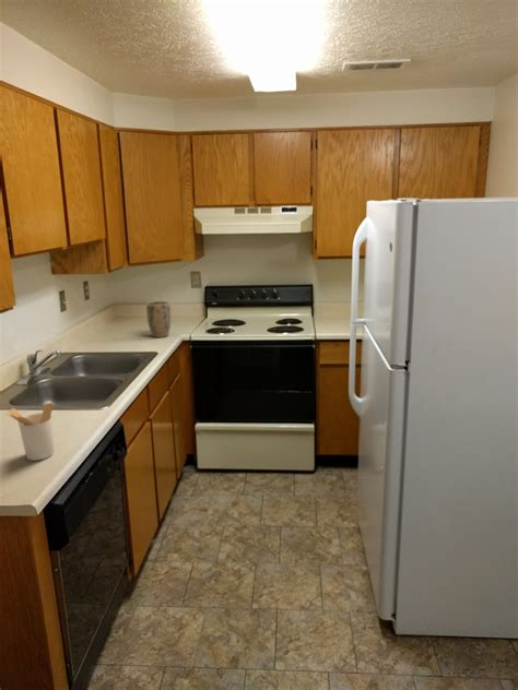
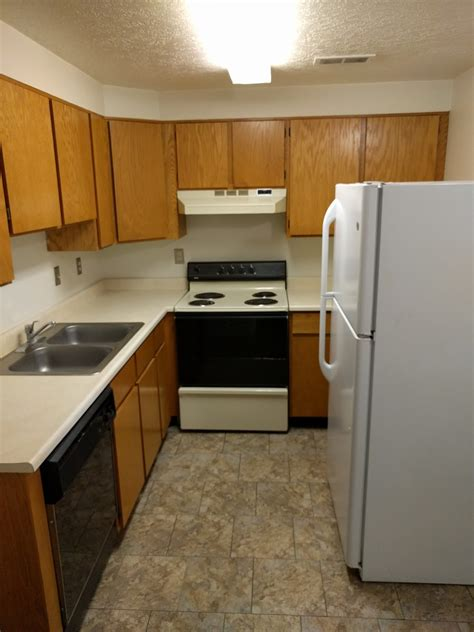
- utensil holder (31, 431)
- plant pot (158, 319)
